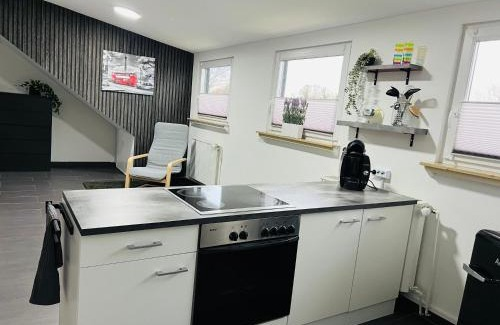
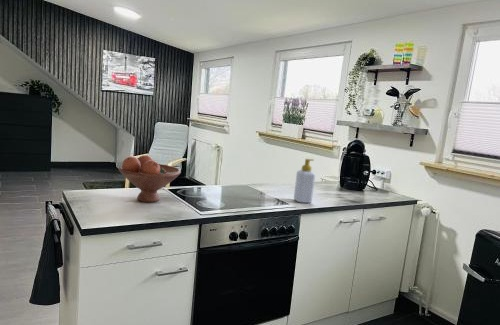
+ fruit bowl (149, 178)
+ soap bottle (305, 180)
